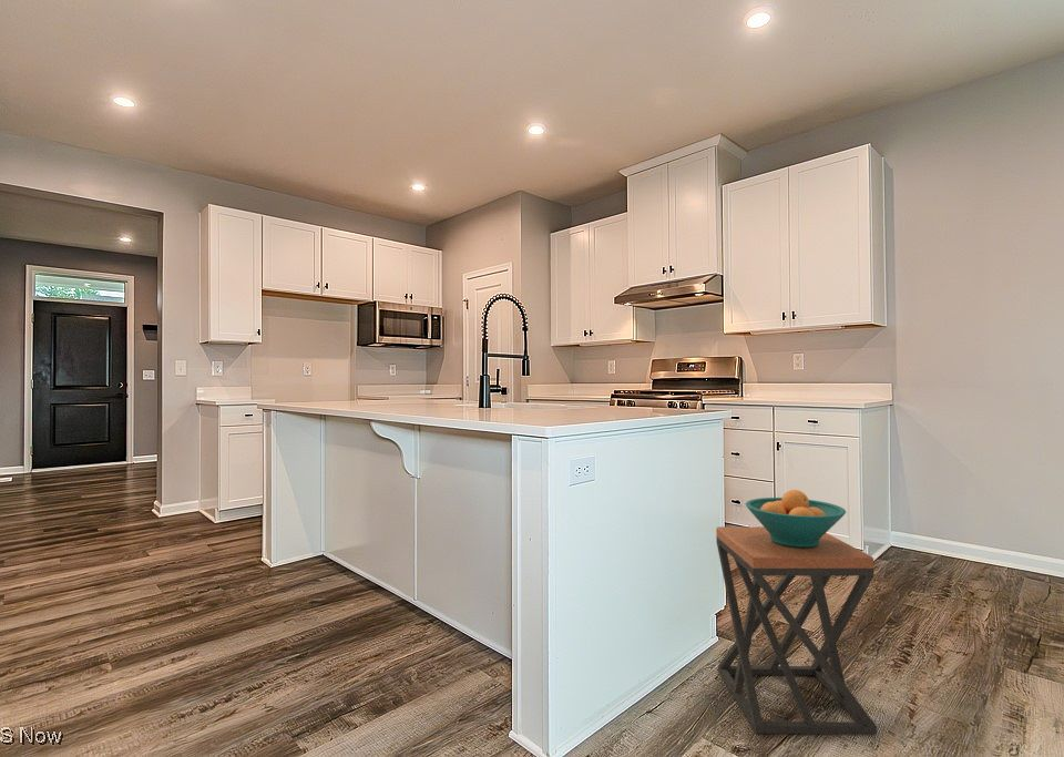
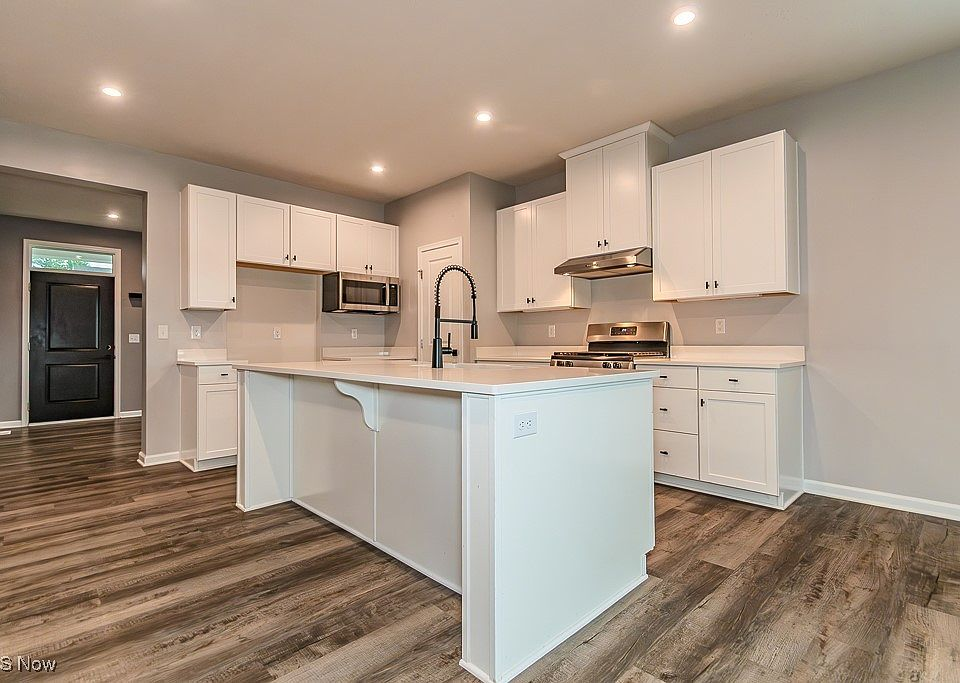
- stool (788, 620)
- fruit bowl (794, 515)
